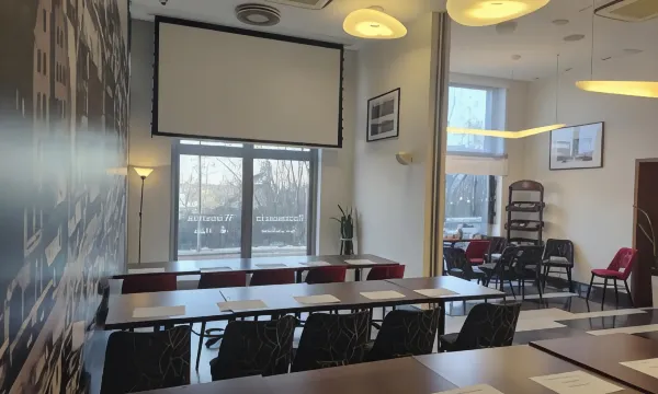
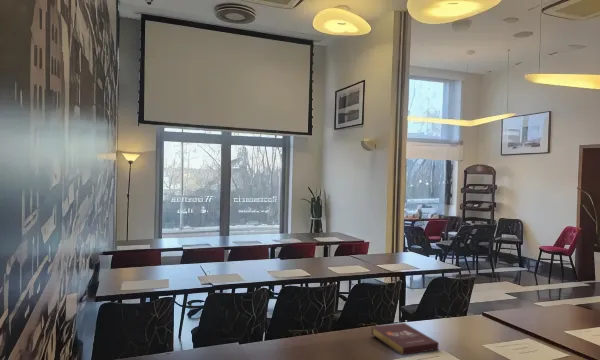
+ book (403, 338)
